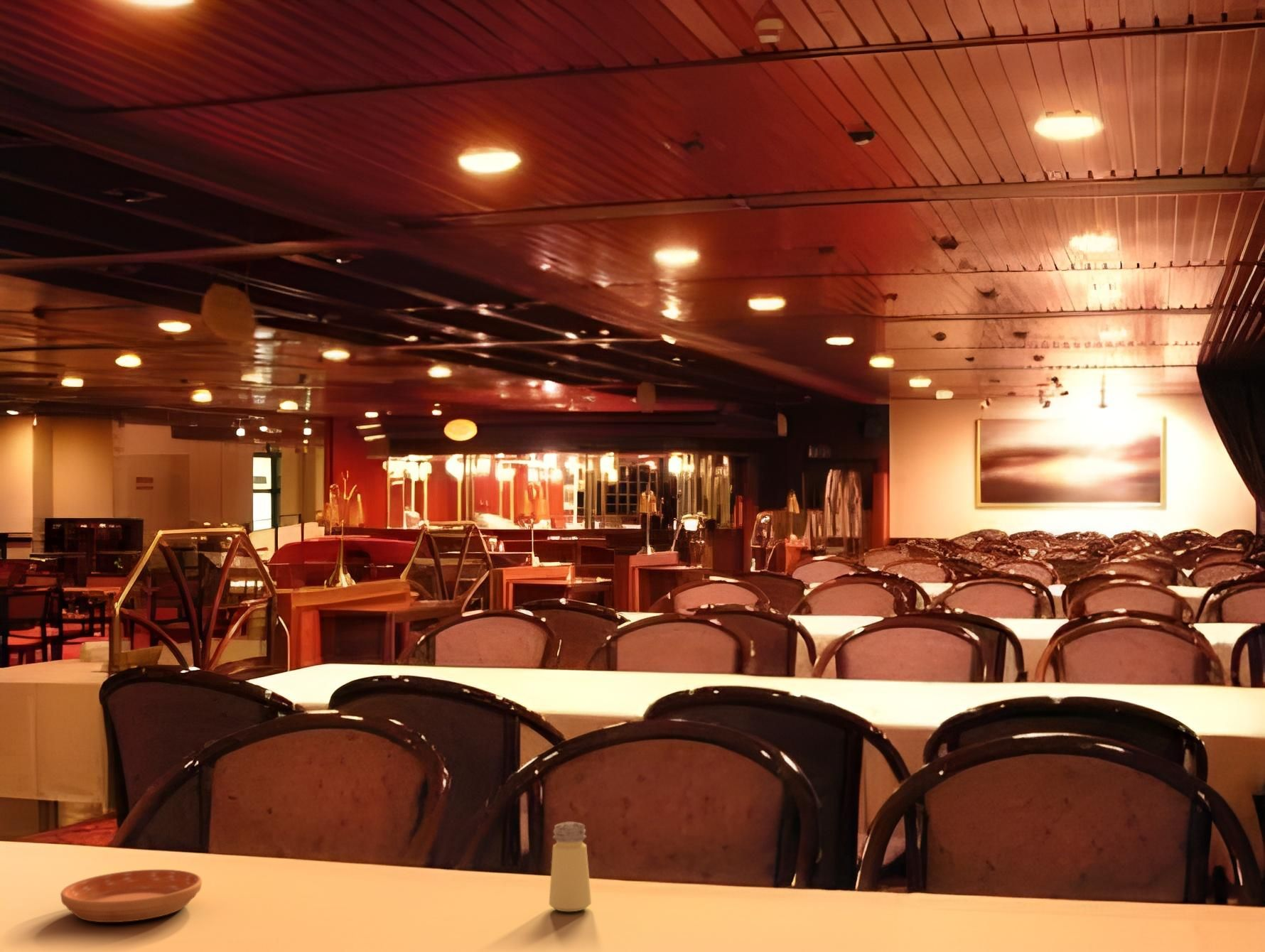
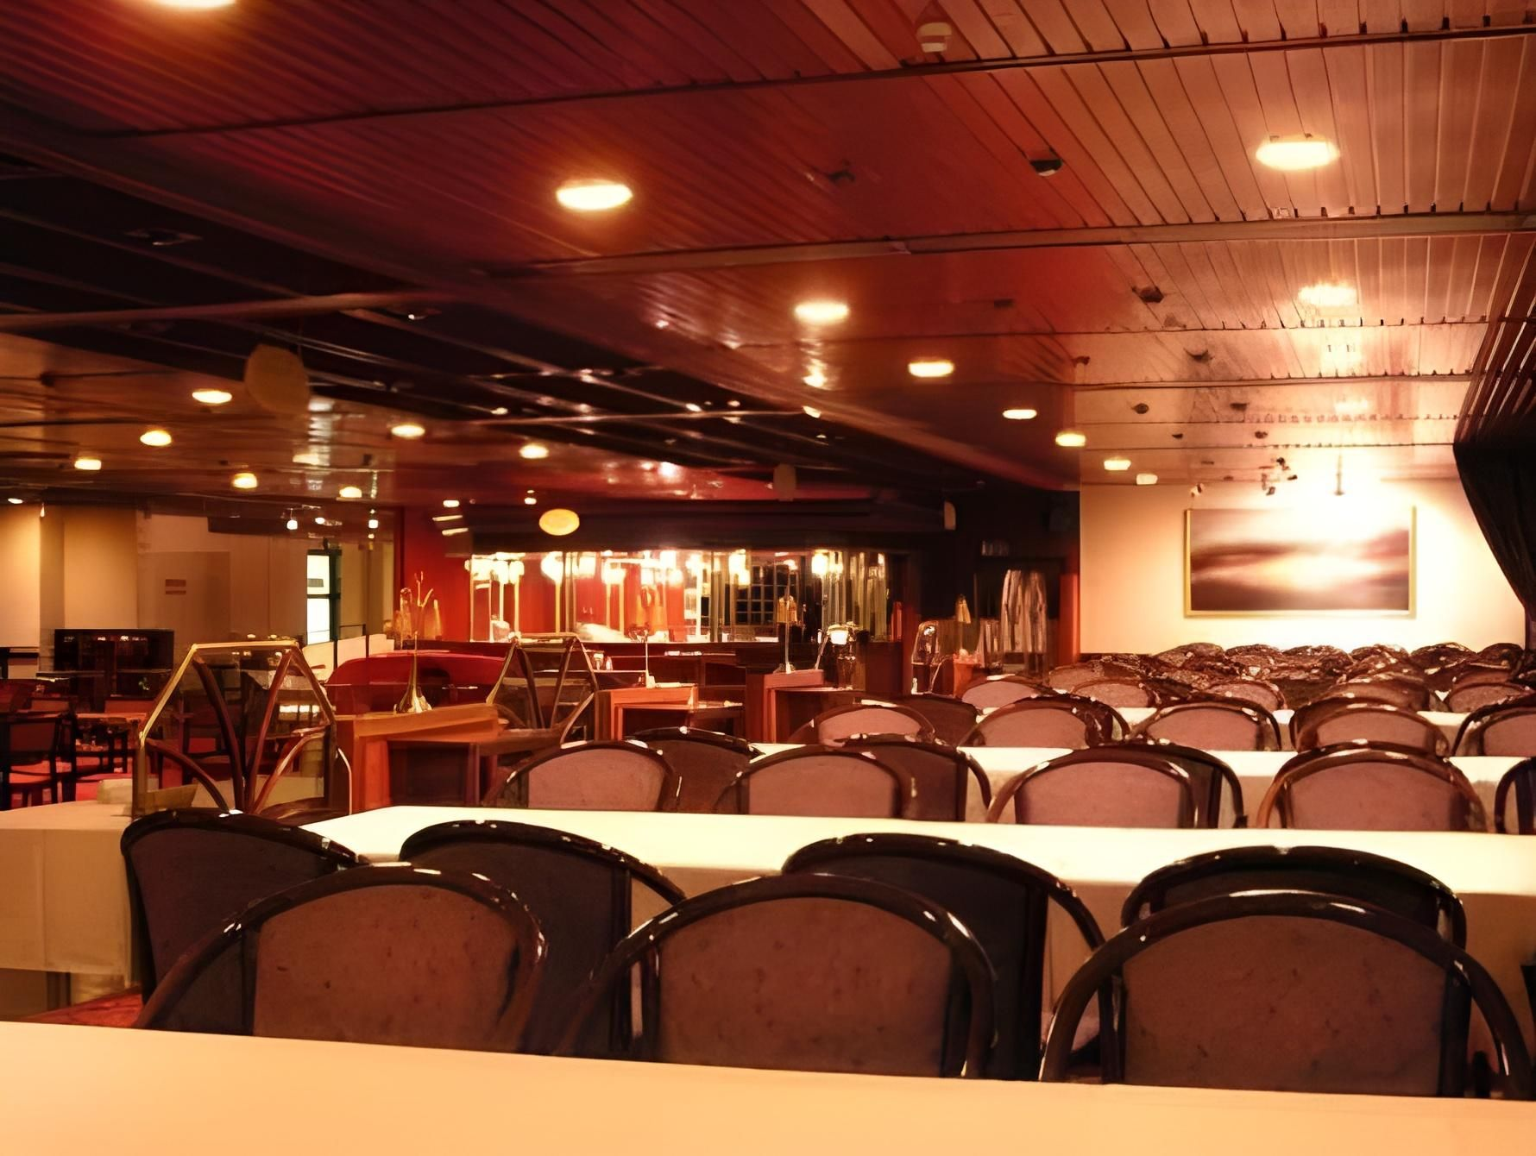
- saltshaker (569, 865)
- saucer (132, 897)
